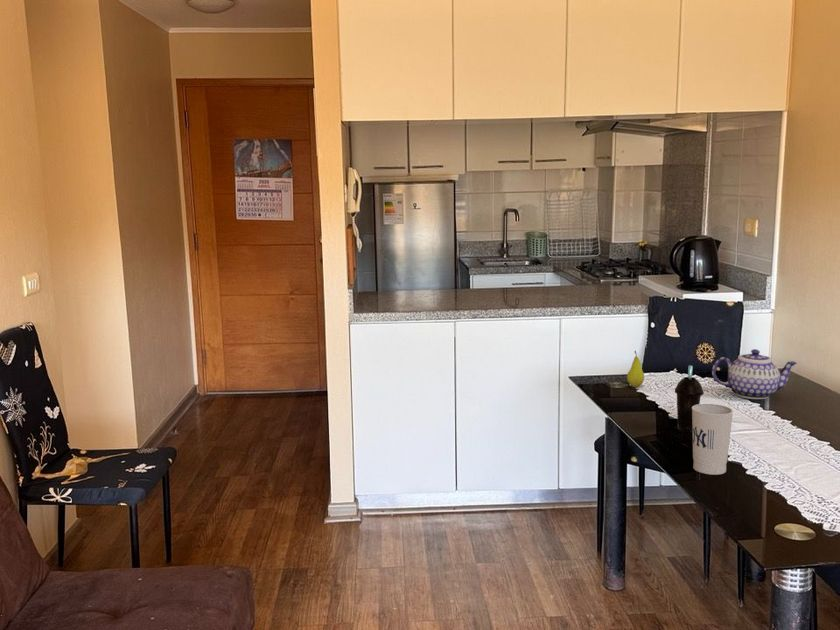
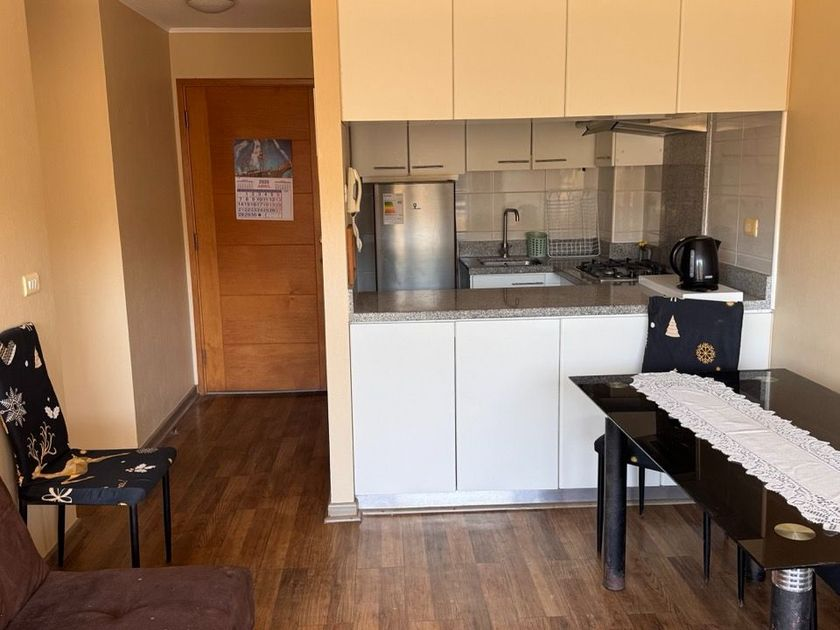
- cup (688, 397)
- cup (710, 439)
- fruit (636, 369)
- teapot (753, 372)
